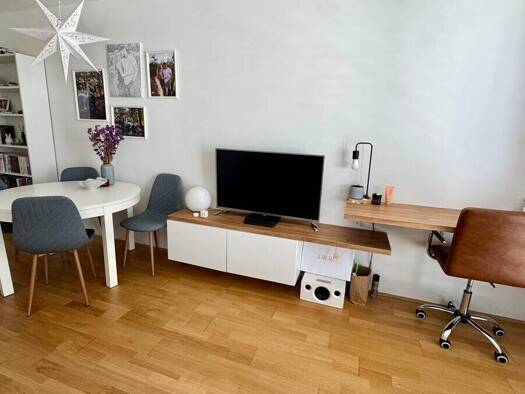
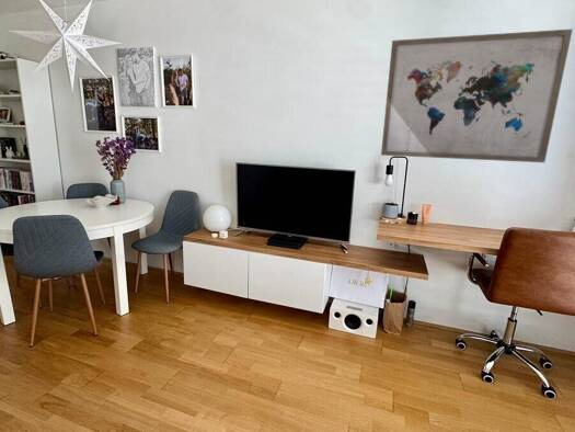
+ wall art (465, 99)
